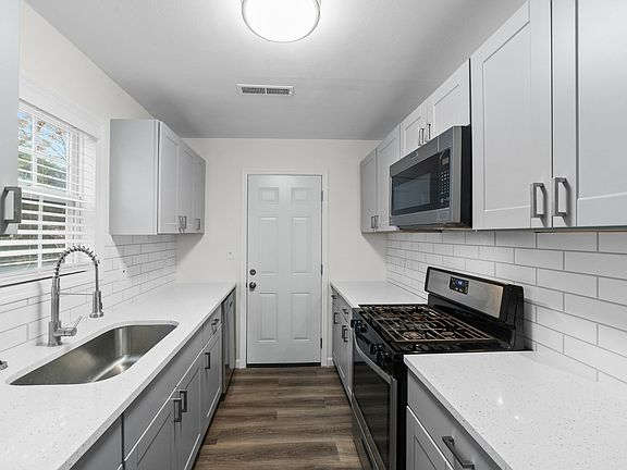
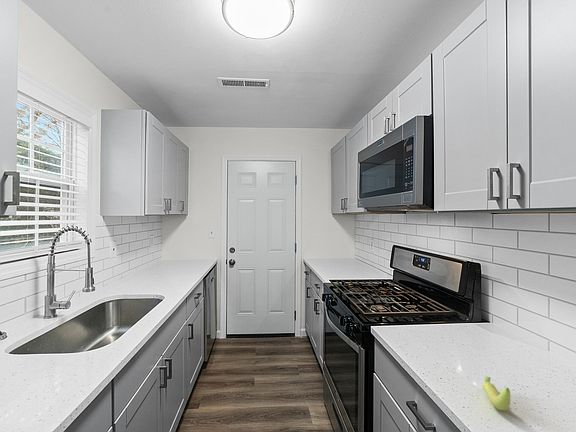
+ banana (494, 388)
